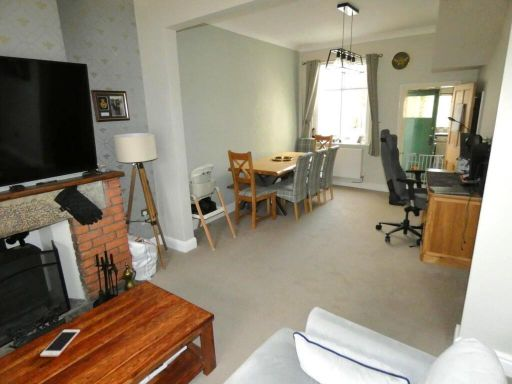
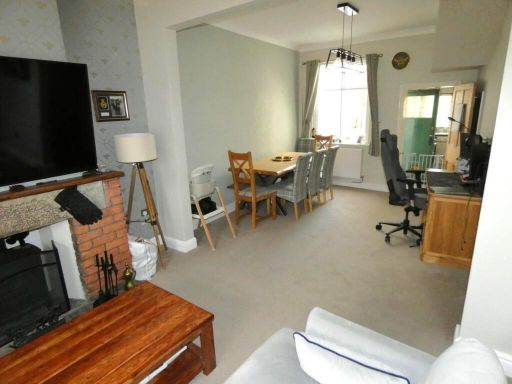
- cell phone (61, 342)
